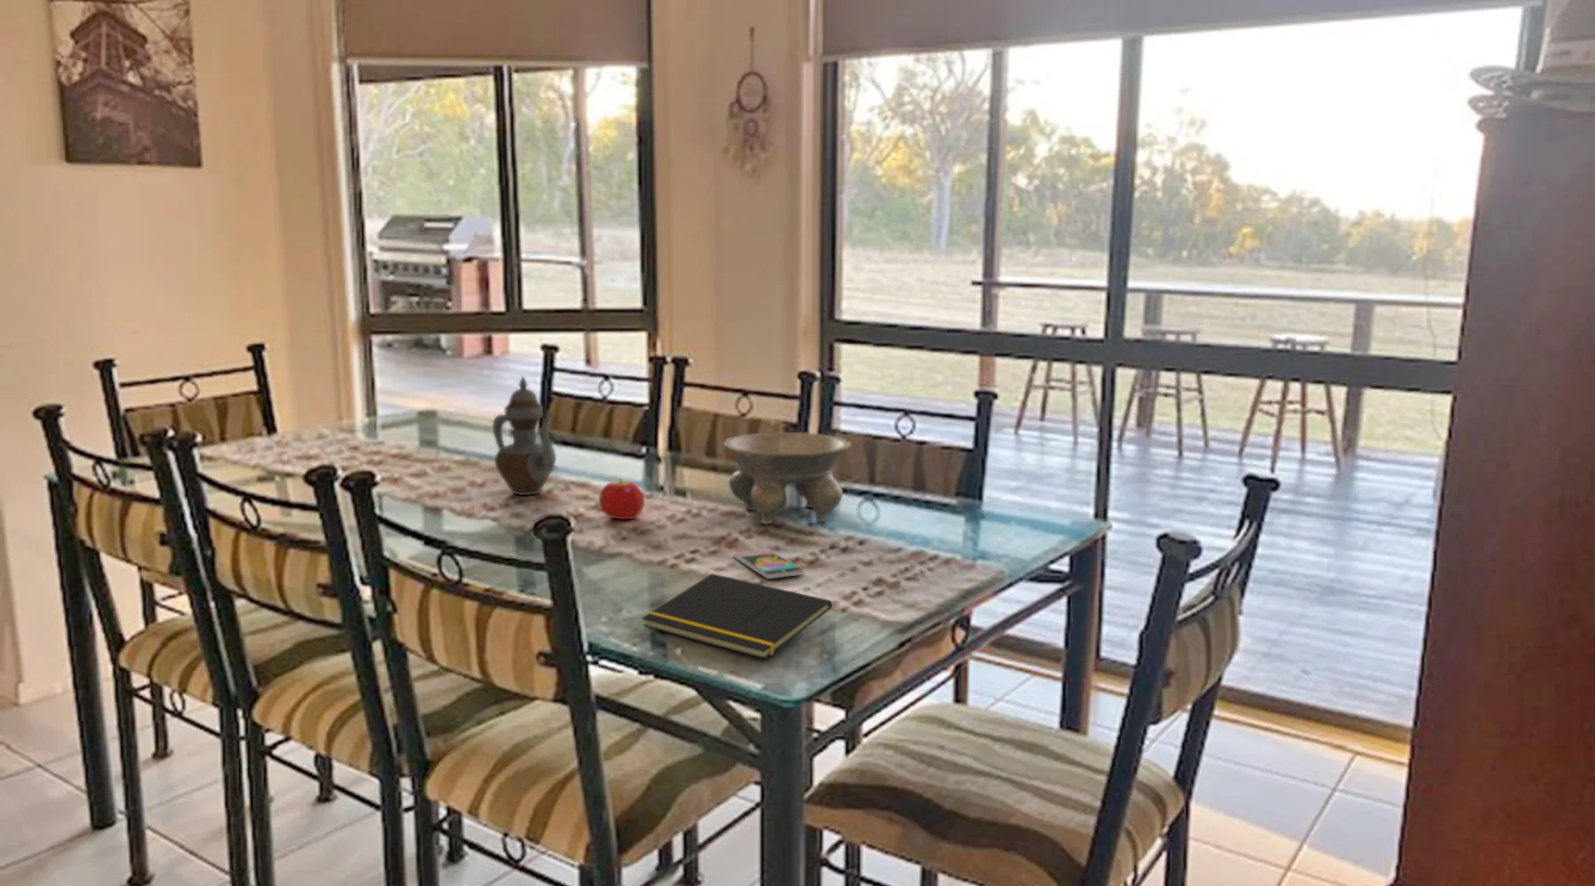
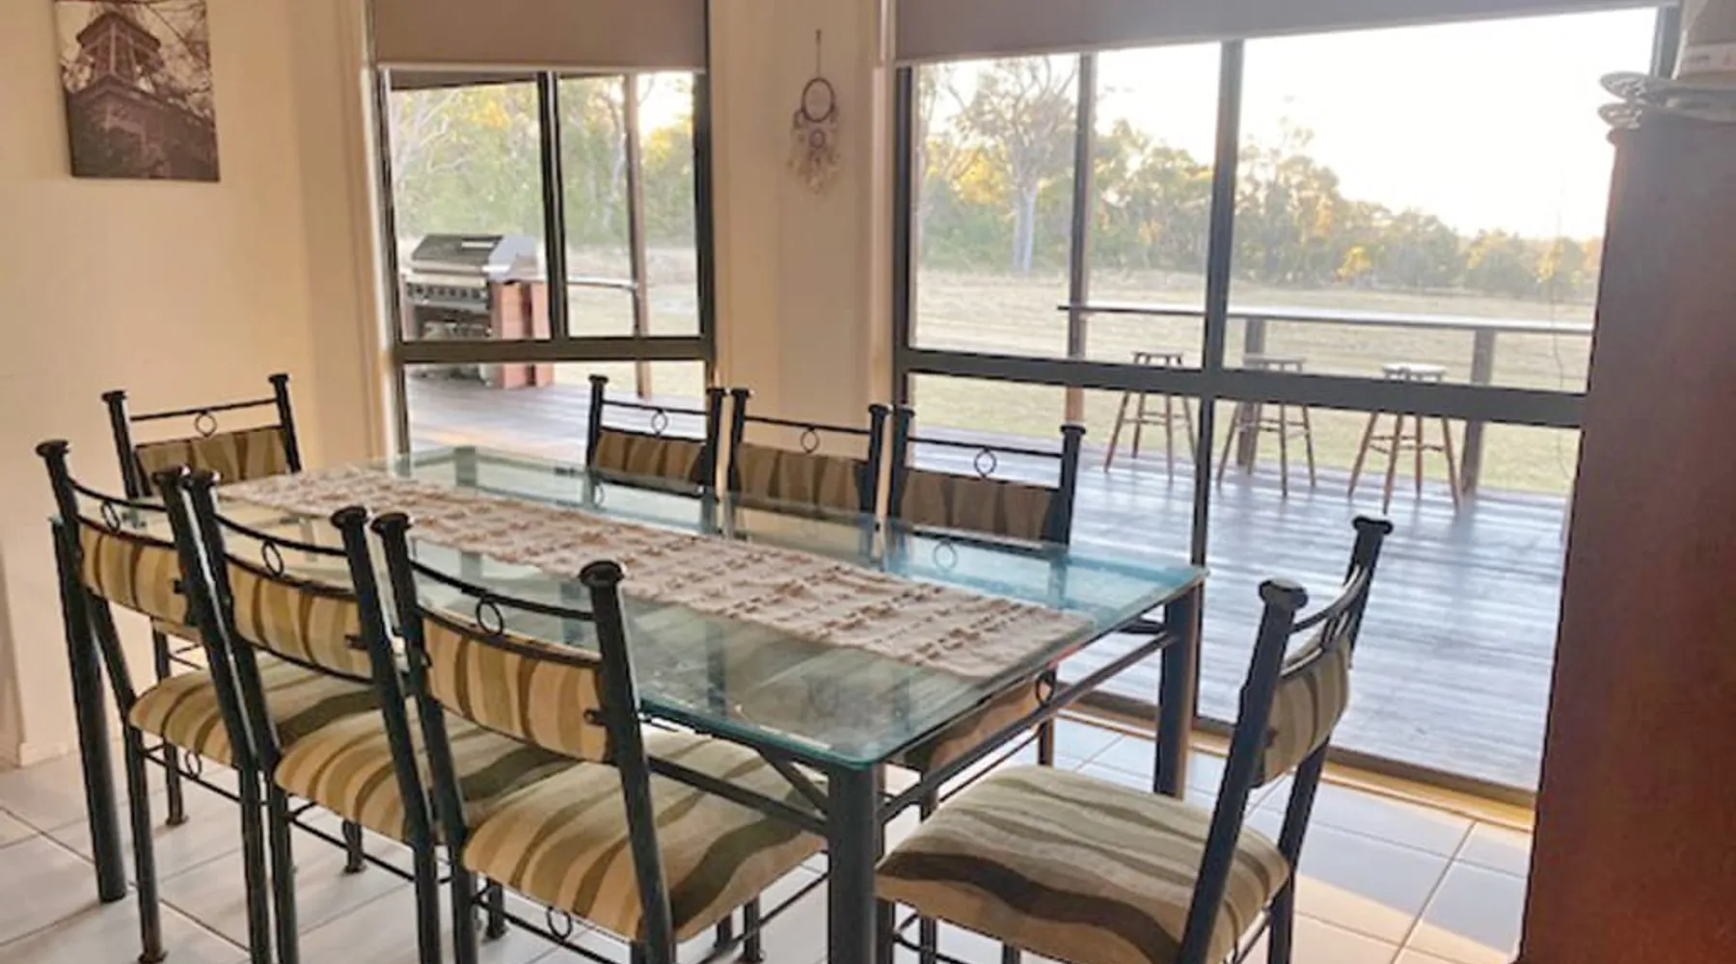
- fruit (622, 498)
- teapot (523, 434)
- smartphone (767, 563)
- notepad (736, 613)
- bowl (785, 478)
